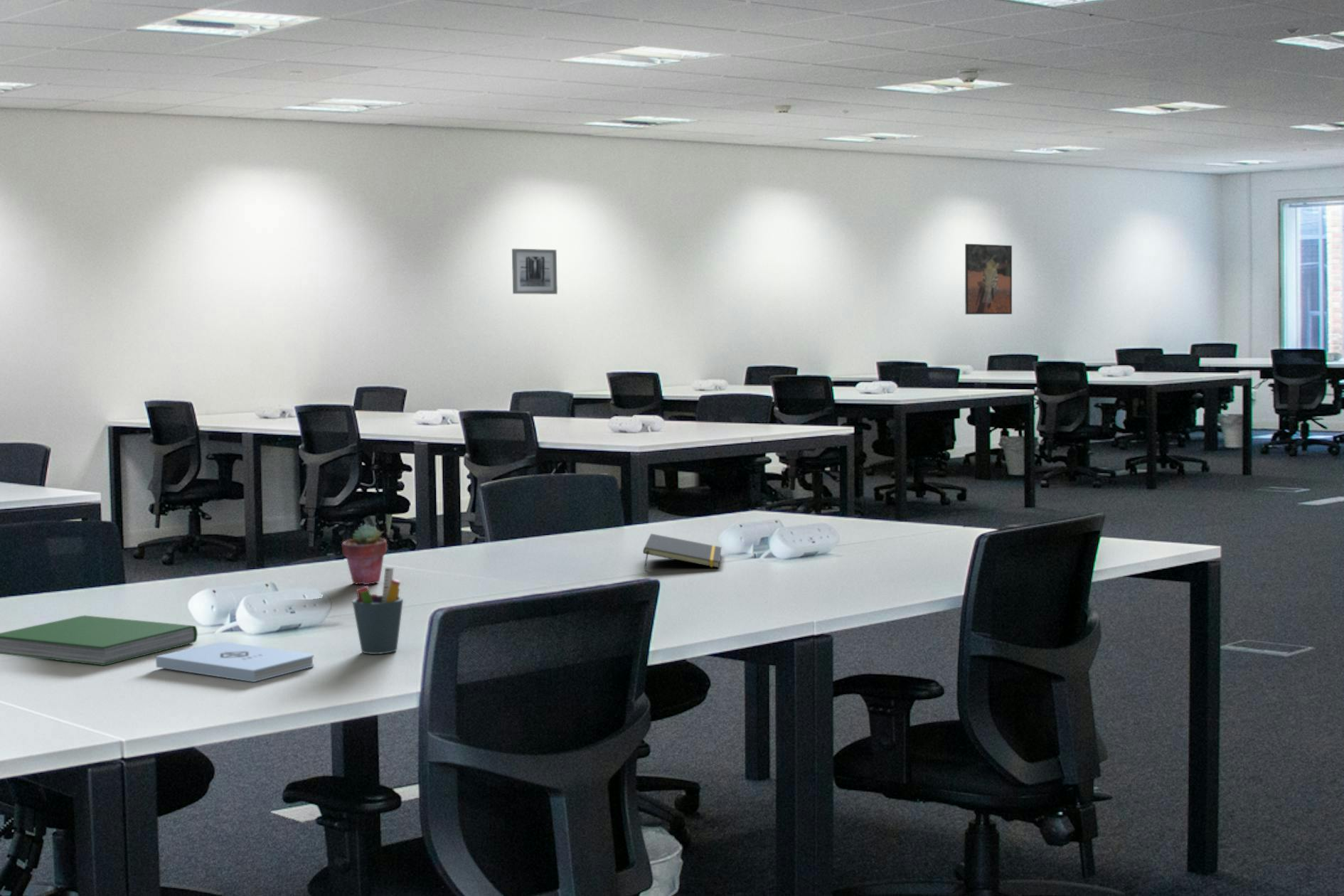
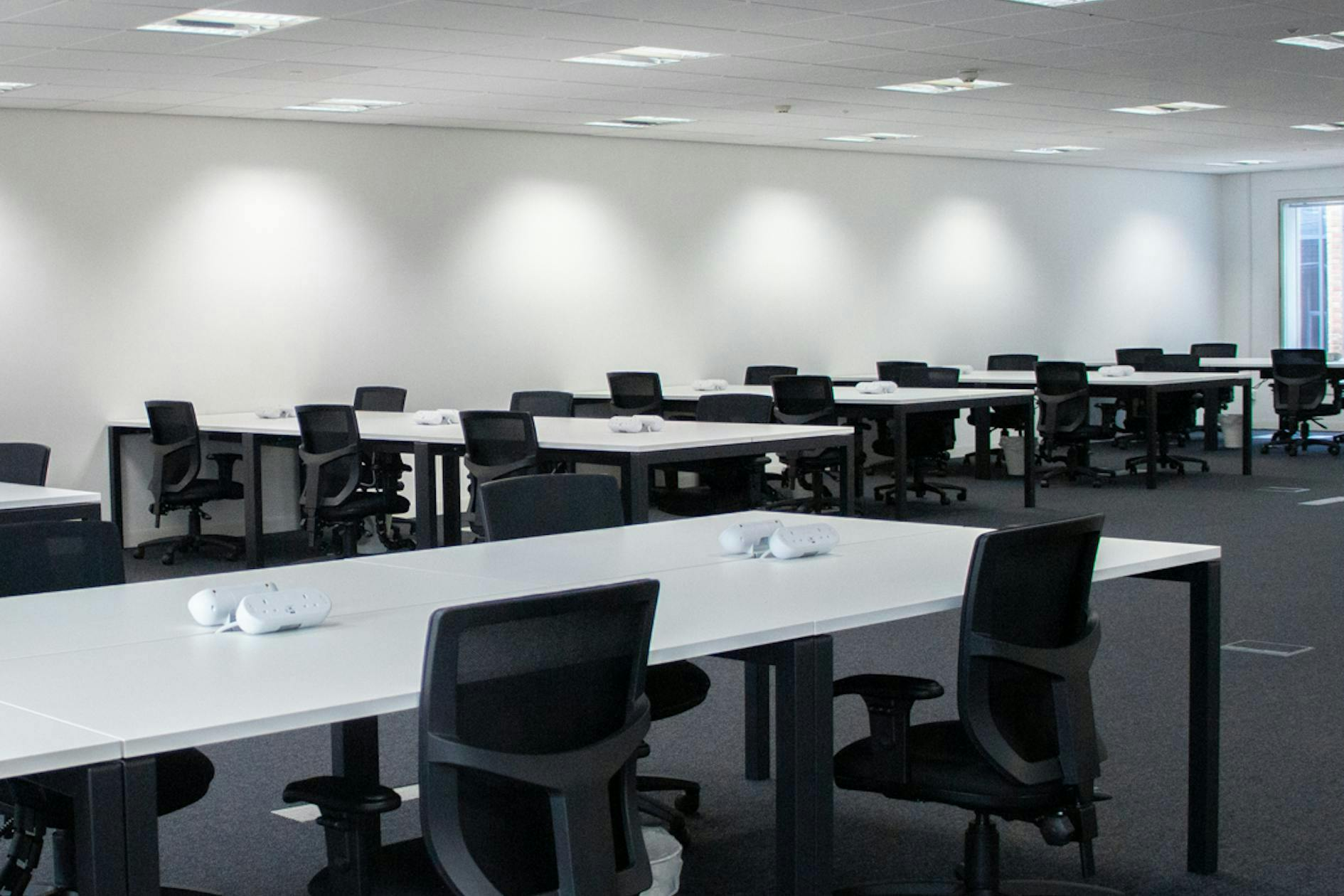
- notepad (683, 550)
- pen holder (378, 611)
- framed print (988, 279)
- hardcover book (95, 639)
- potted succulent (365, 553)
- notepad (237, 661)
- wall art (535, 272)
